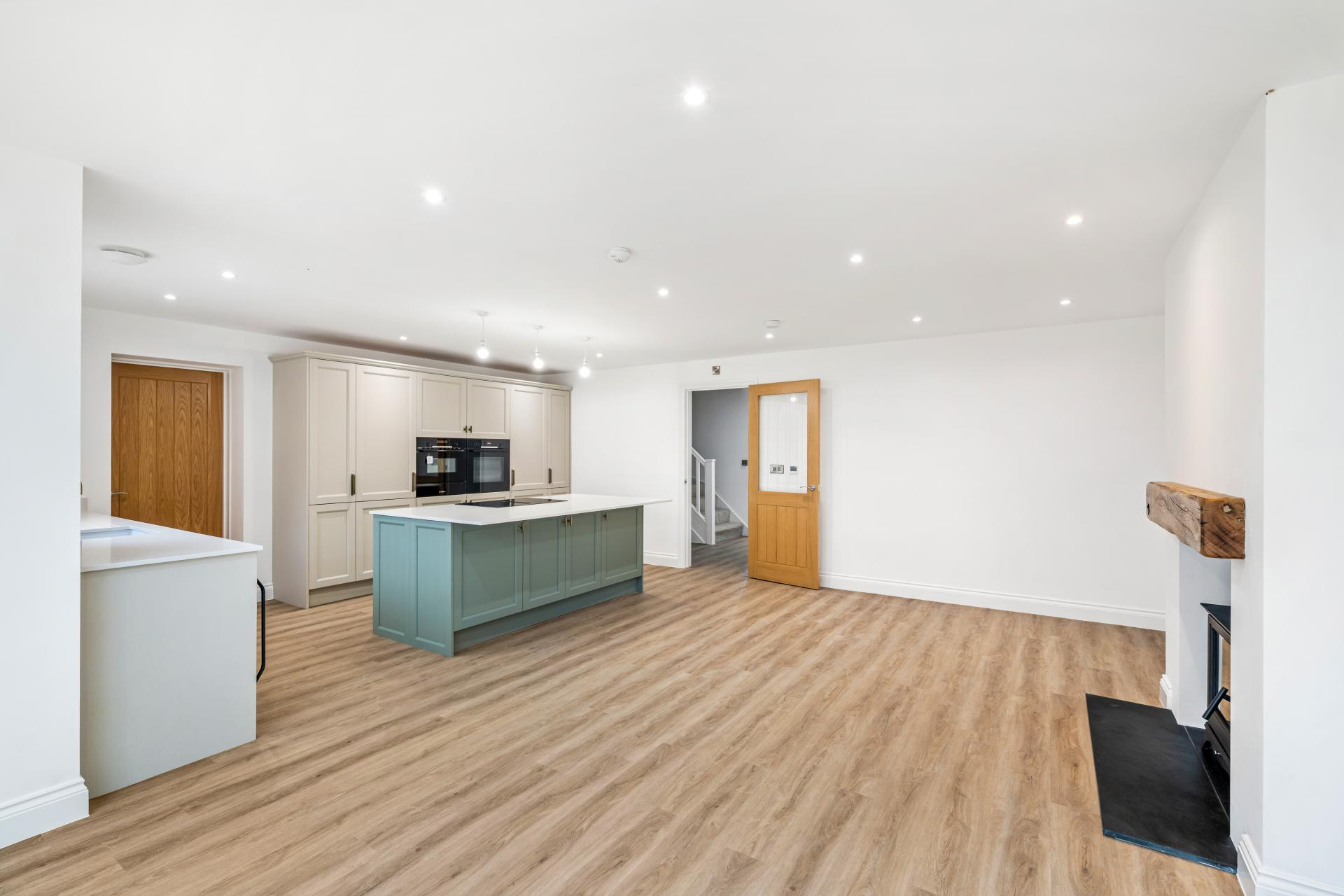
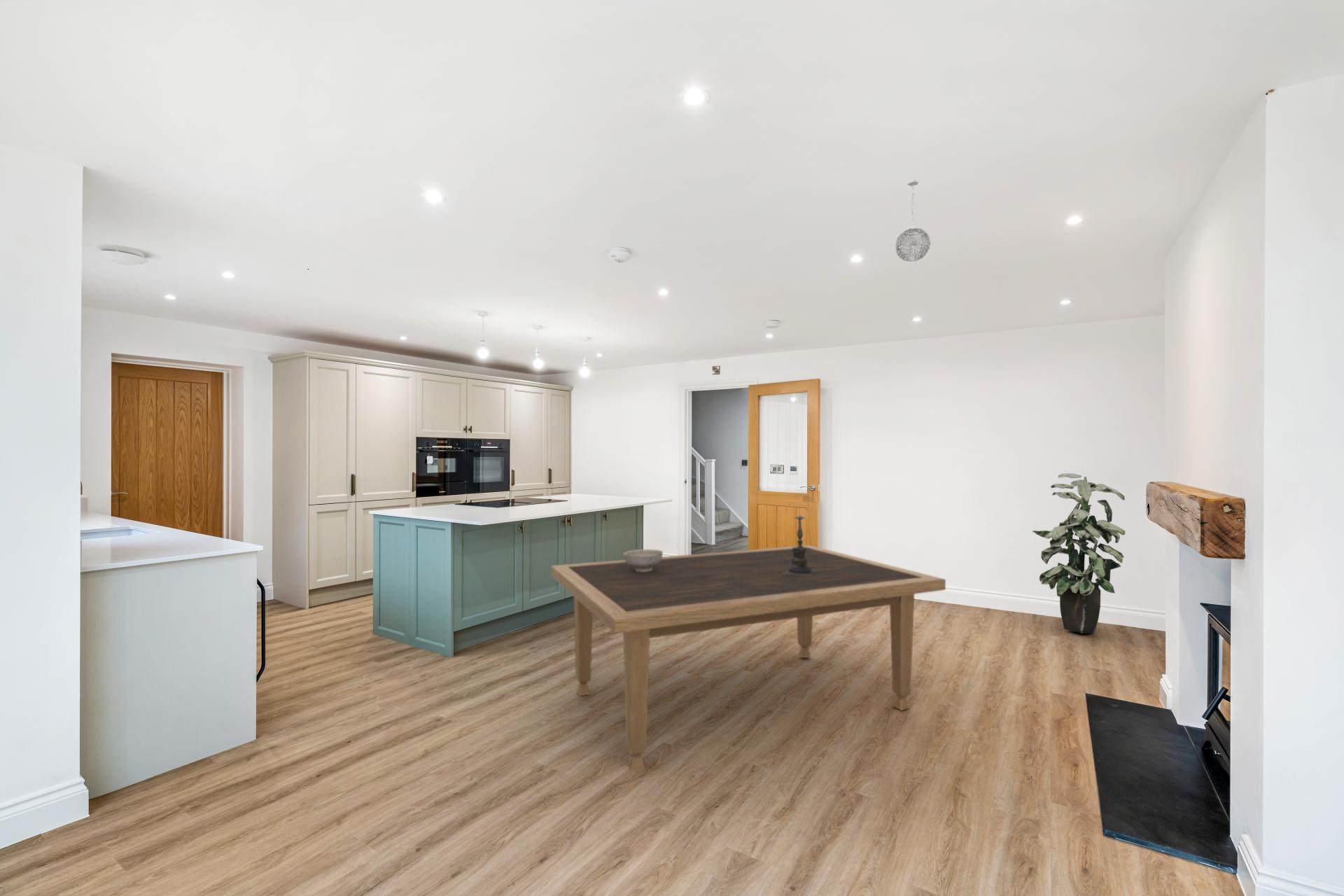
+ dining table (736, 626)
+ candle holder (800, 539)
+ decorative bowl (643, 561)
+ indoor plant (1077, 552)
+ pendant light (913, 220)
